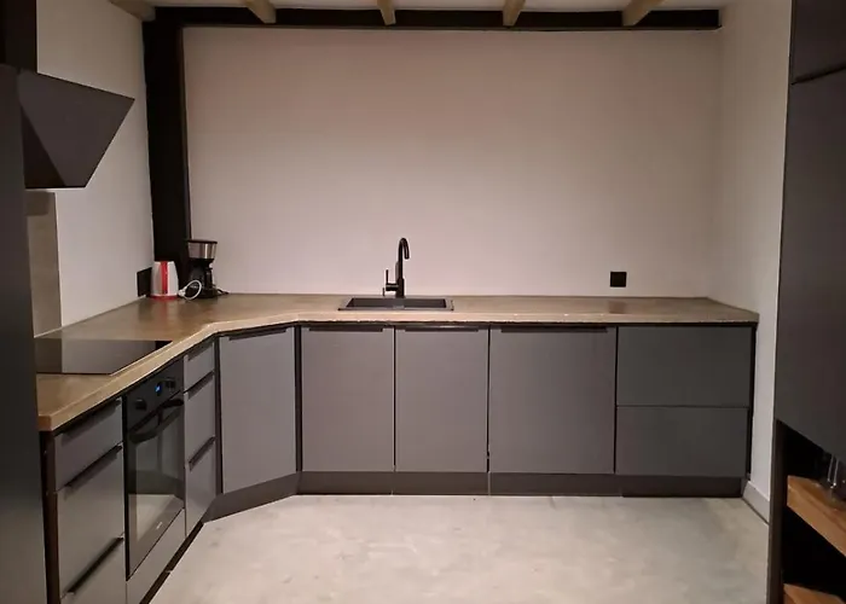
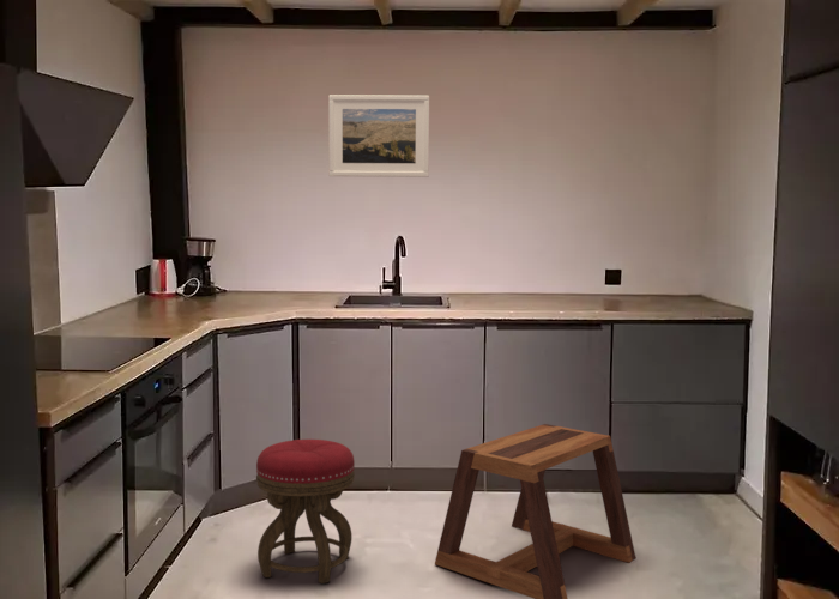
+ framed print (379, 135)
+ stool (306, 507)
+ stool (537, 502)
